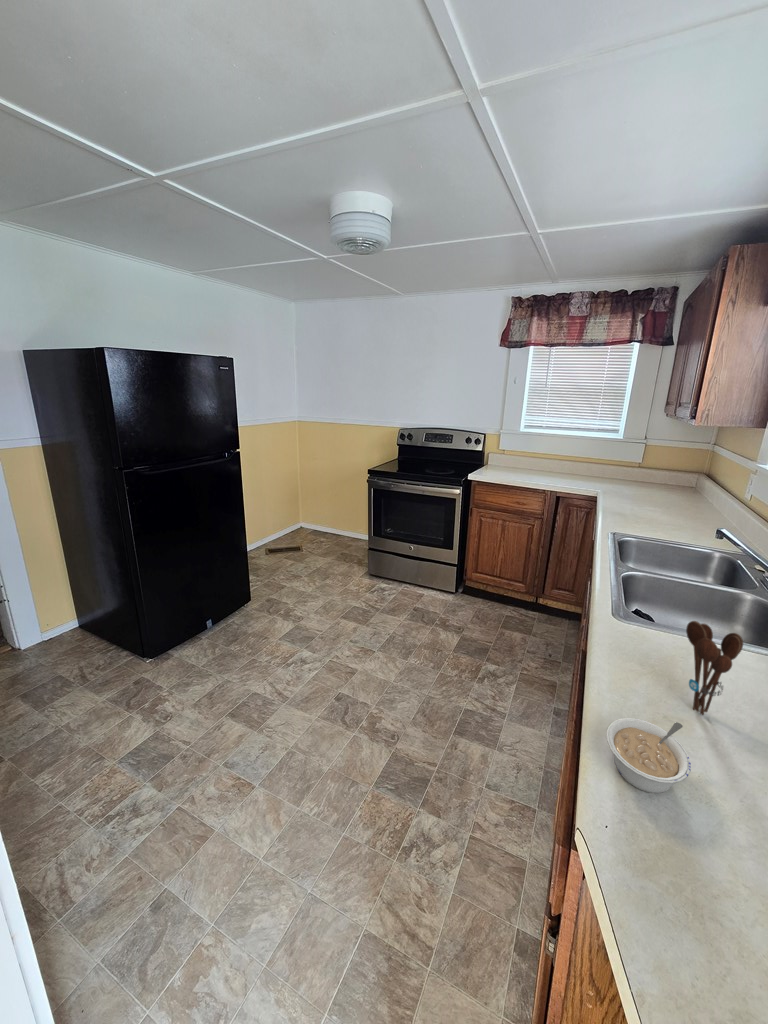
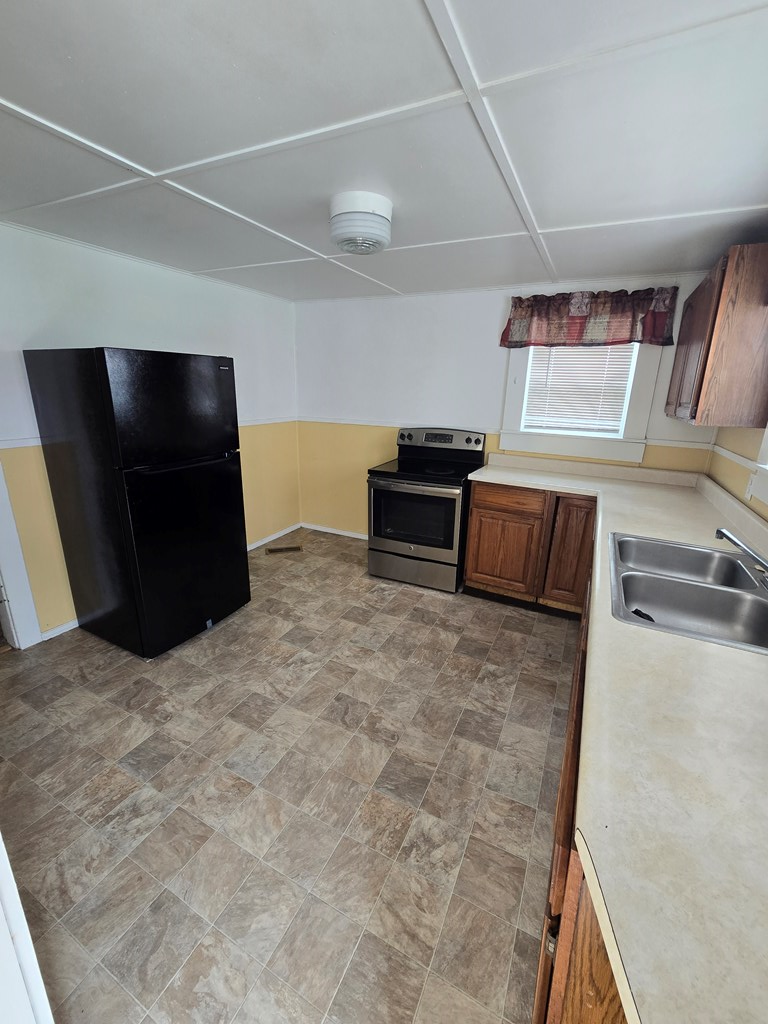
- utensil holder (705, 668)
- legume (644, 753)
